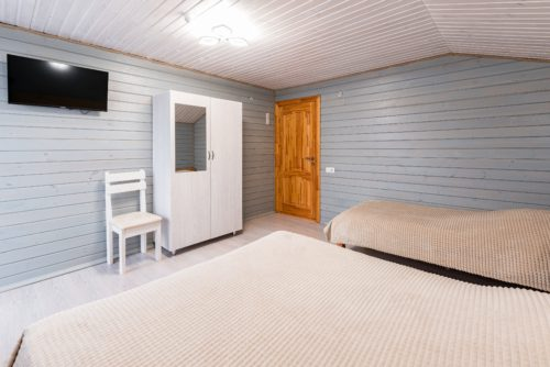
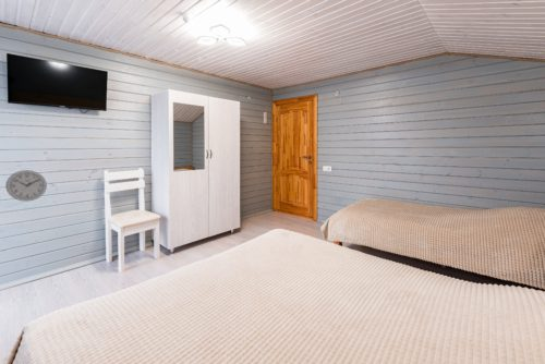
+ wall clock (27, 185)
